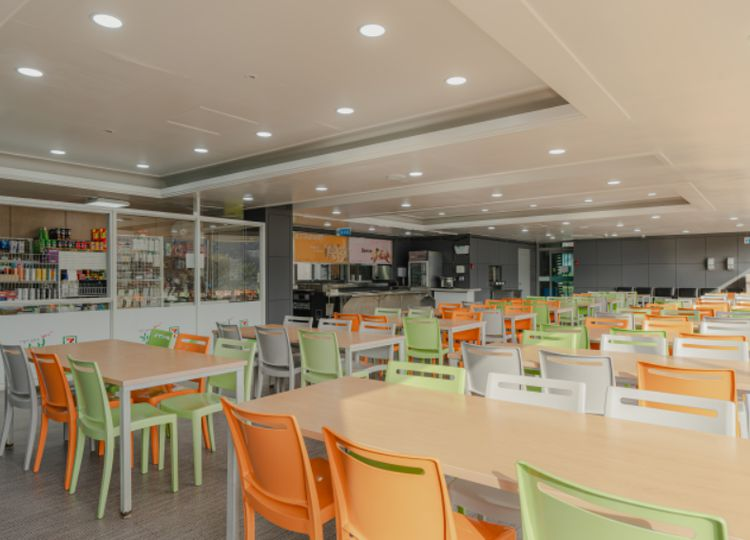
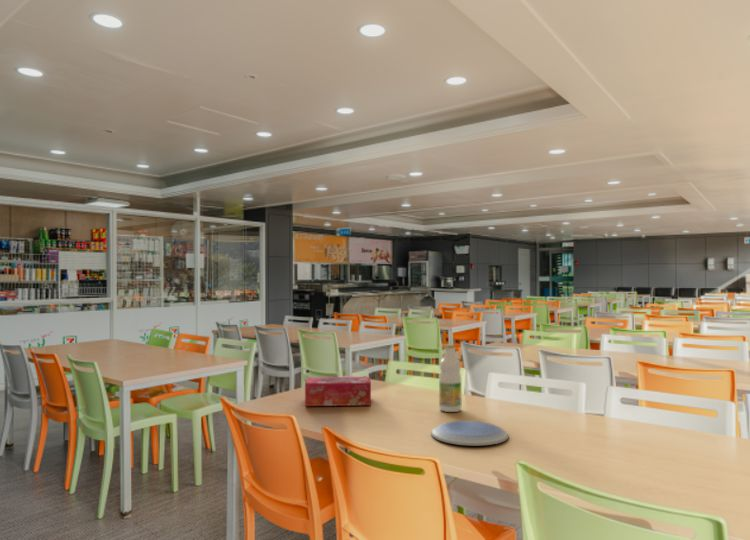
+ plate (469, 429)
+ tissue box (338, 390)
+ bottle (450, 377)
